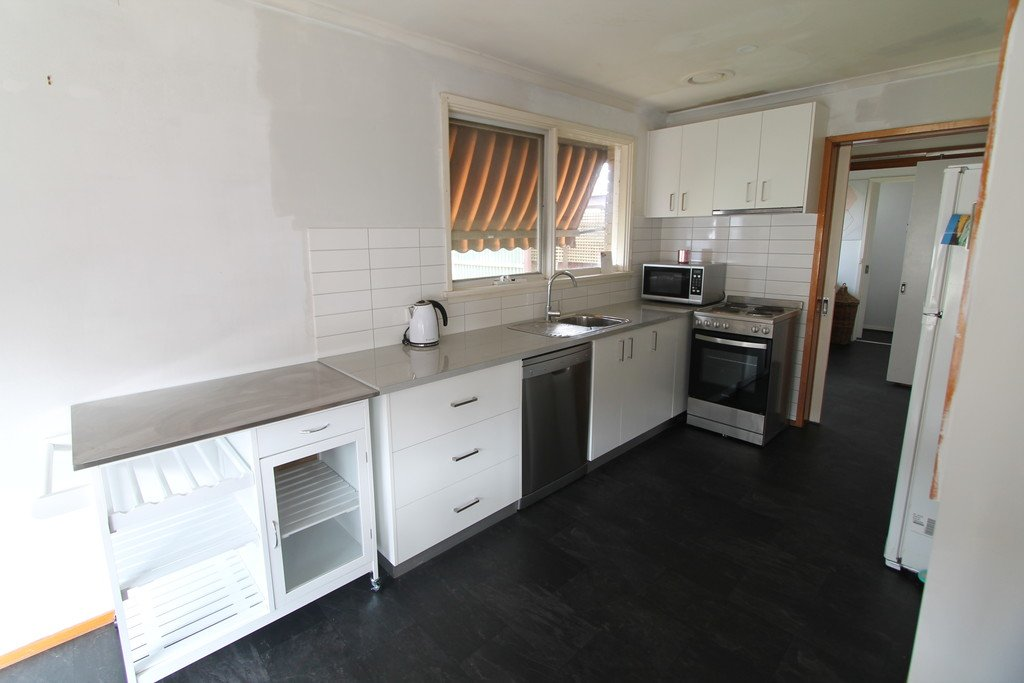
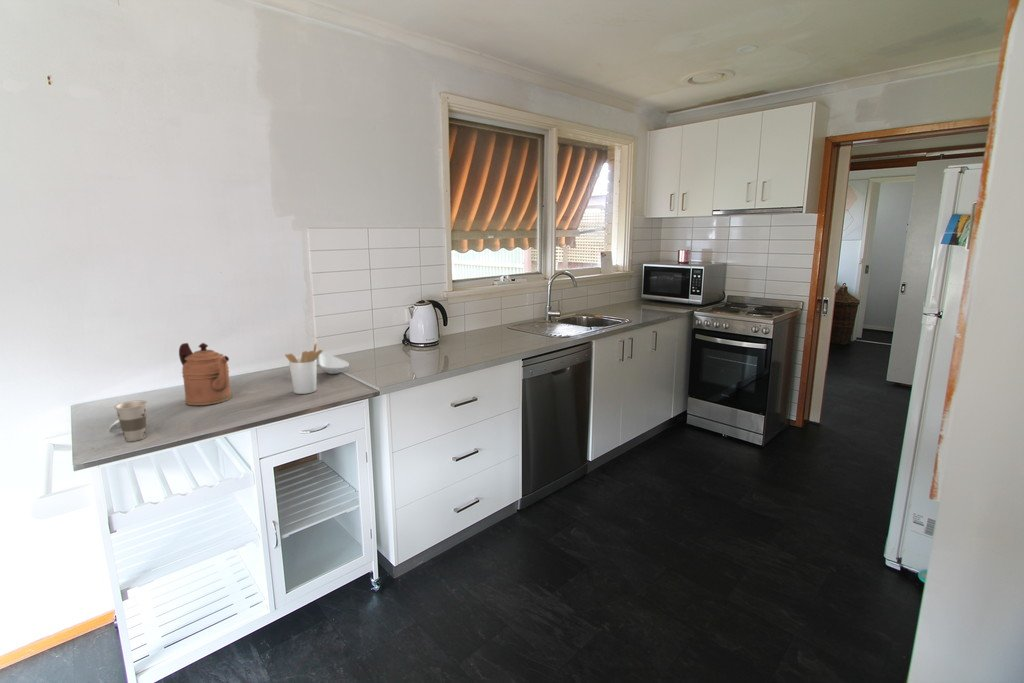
+ utensil holder (306, 369)
+ spoon rest (326, 362)
+ cup (129, 419)
+ coffeepot (205, 371)
